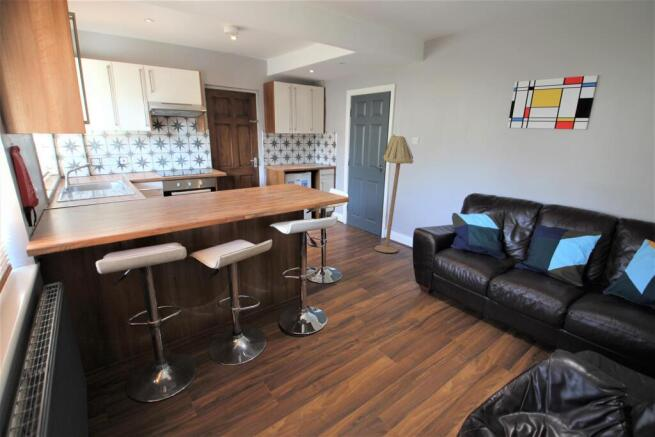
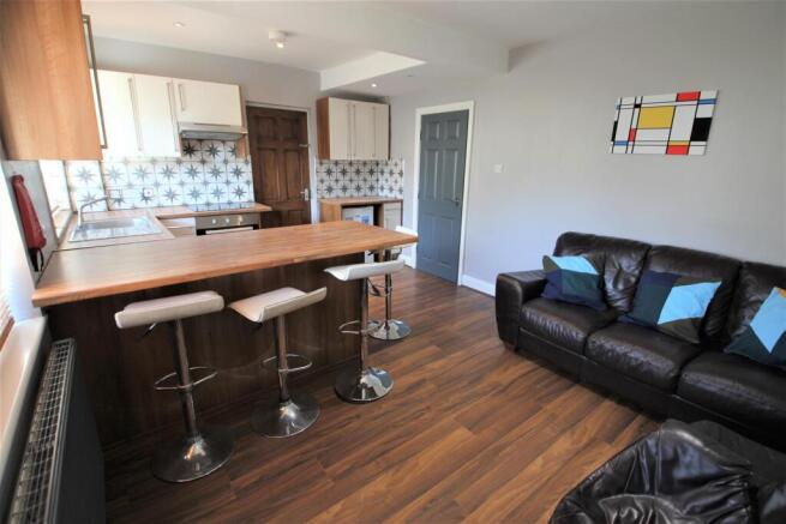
- floor lamp (394, 193)
